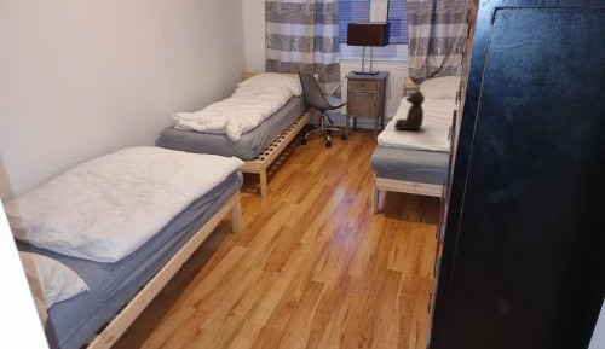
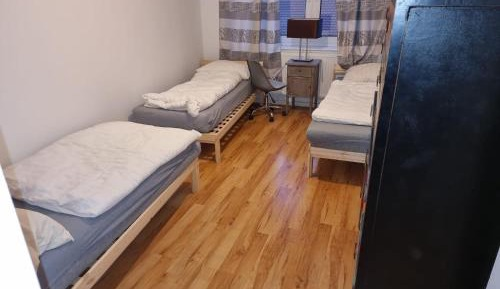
- teddy bear (410, 107)
